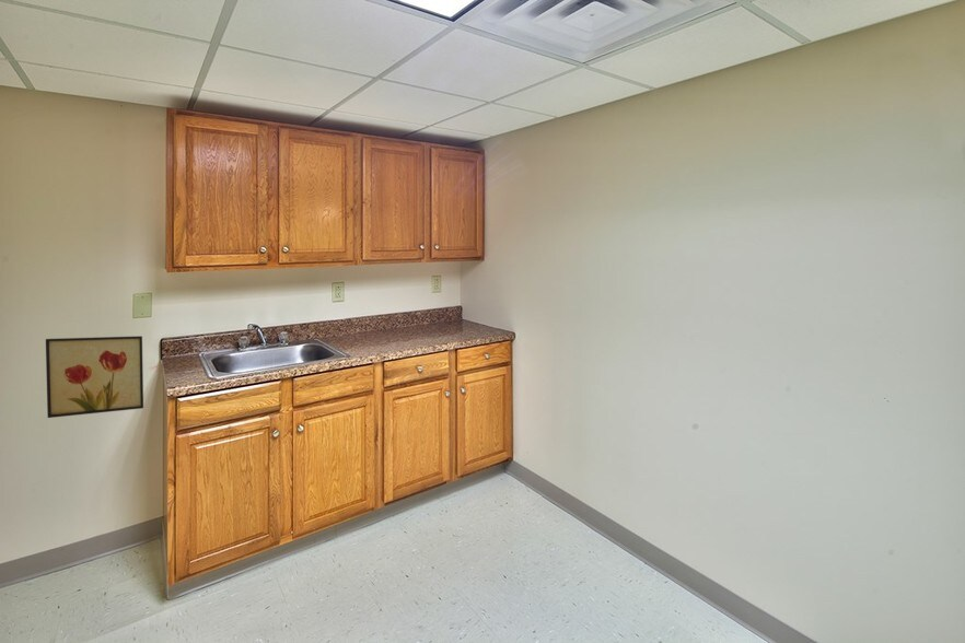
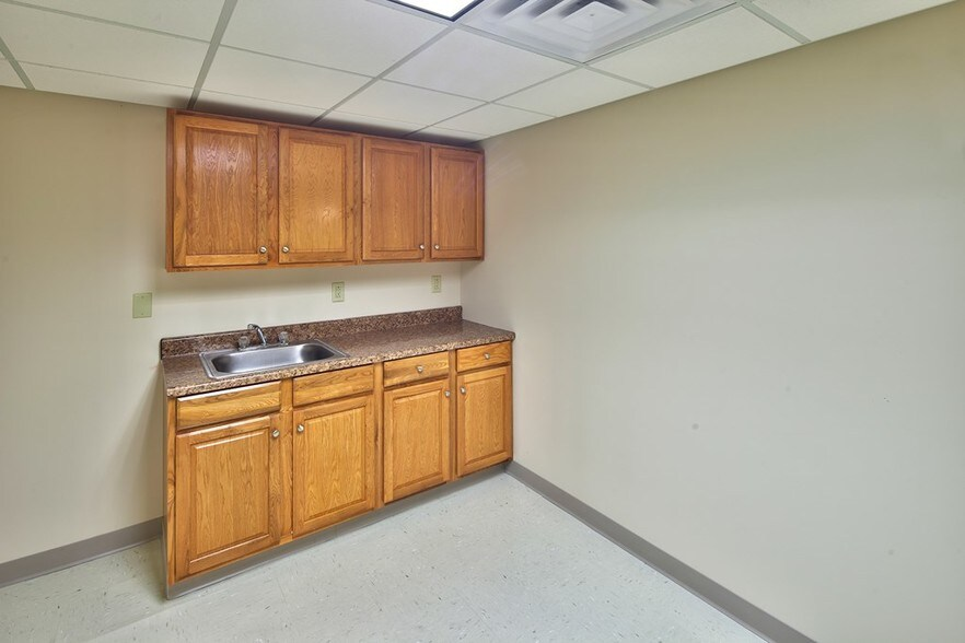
- wall art (96, 374)
